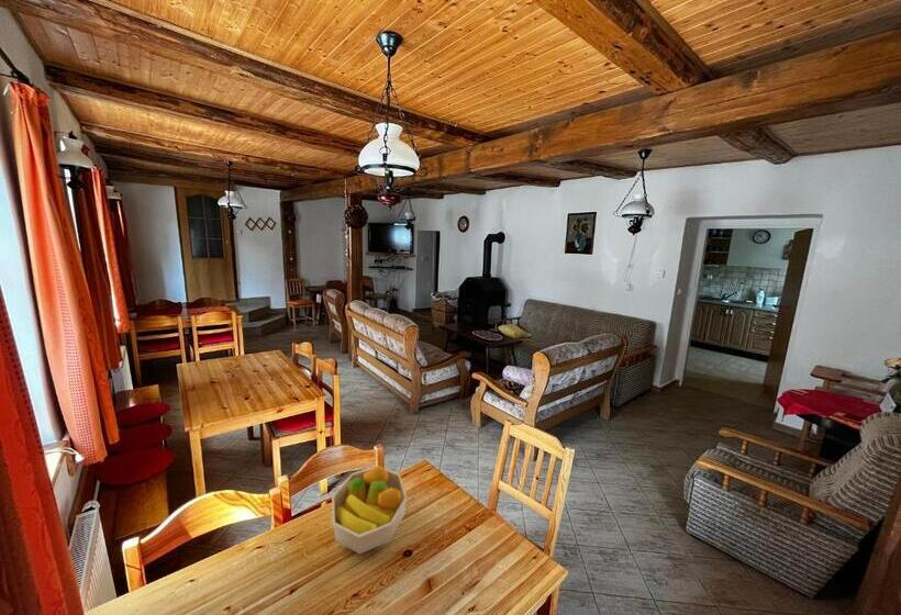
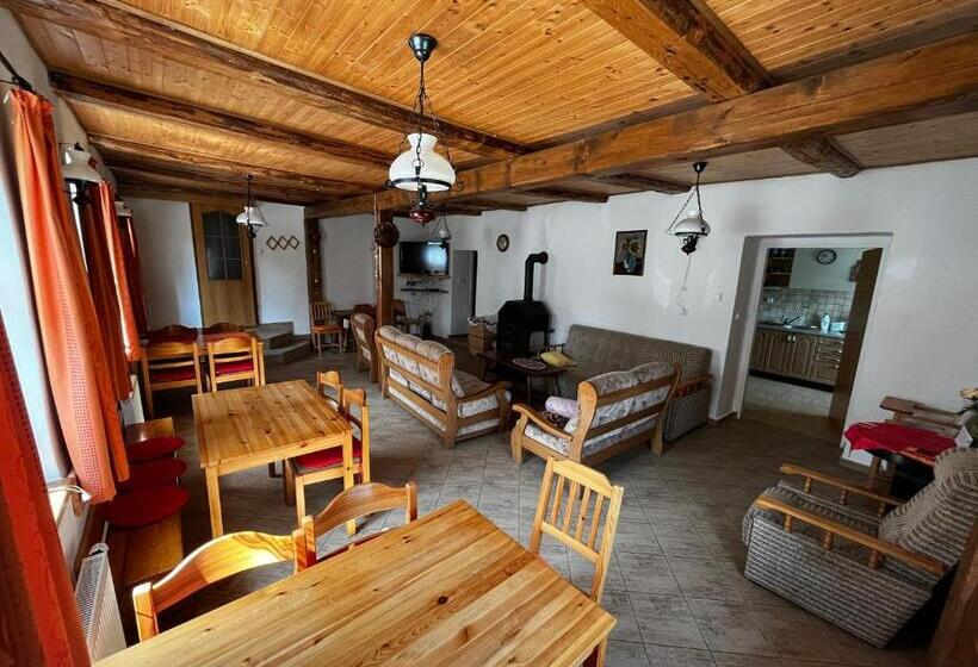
- fruit bowl (369, 503)
